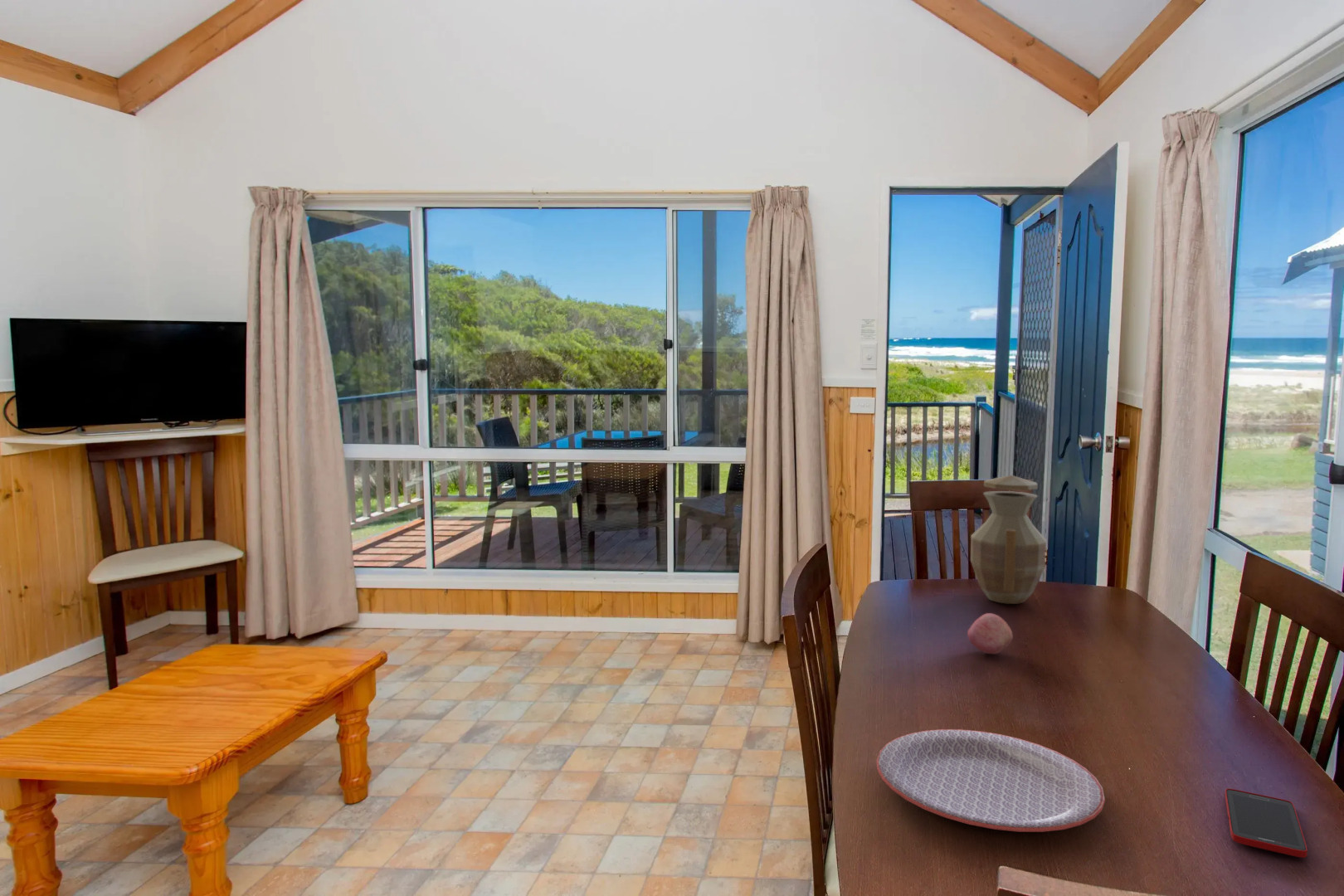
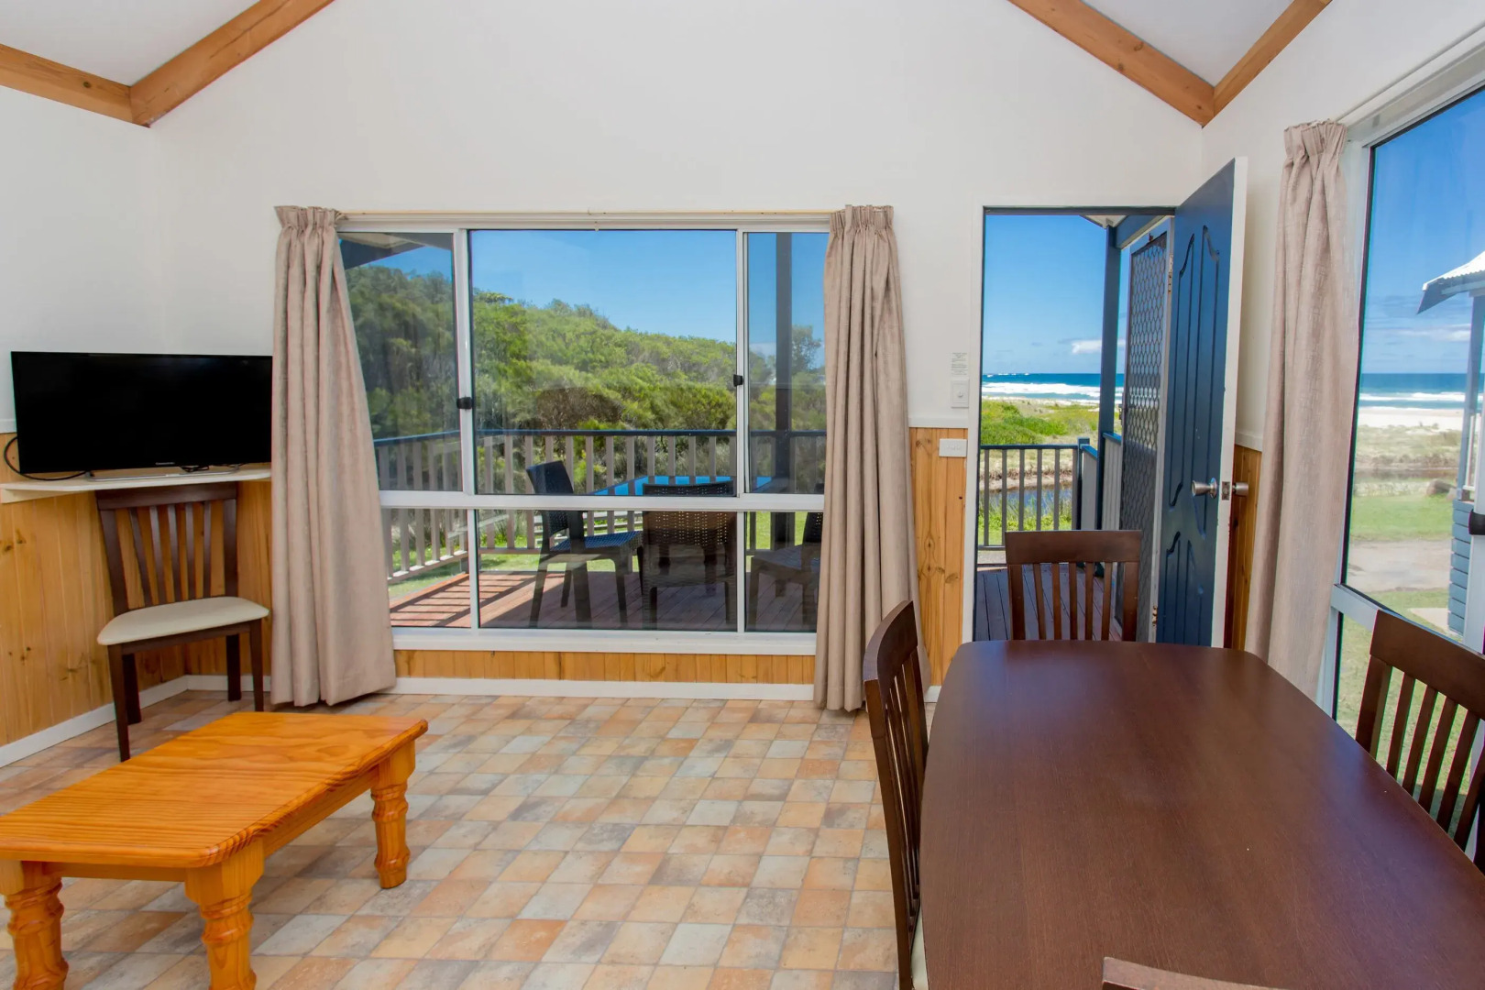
- cell phone (1263, 821)
- fruit (990, 633)
- vase (1008, 537)
- plate (985, 781)
